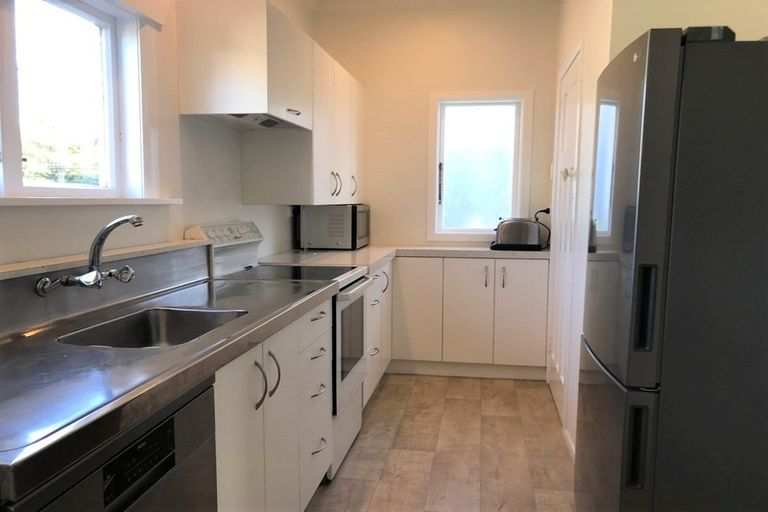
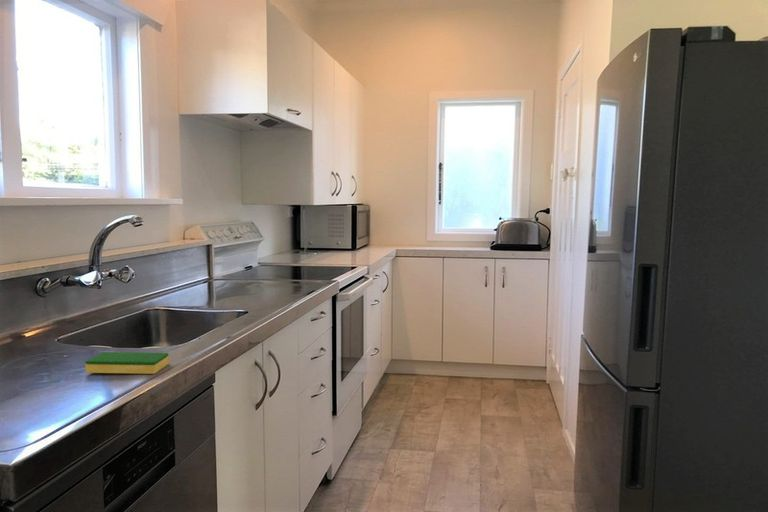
+ dish sponge (128, 362)
